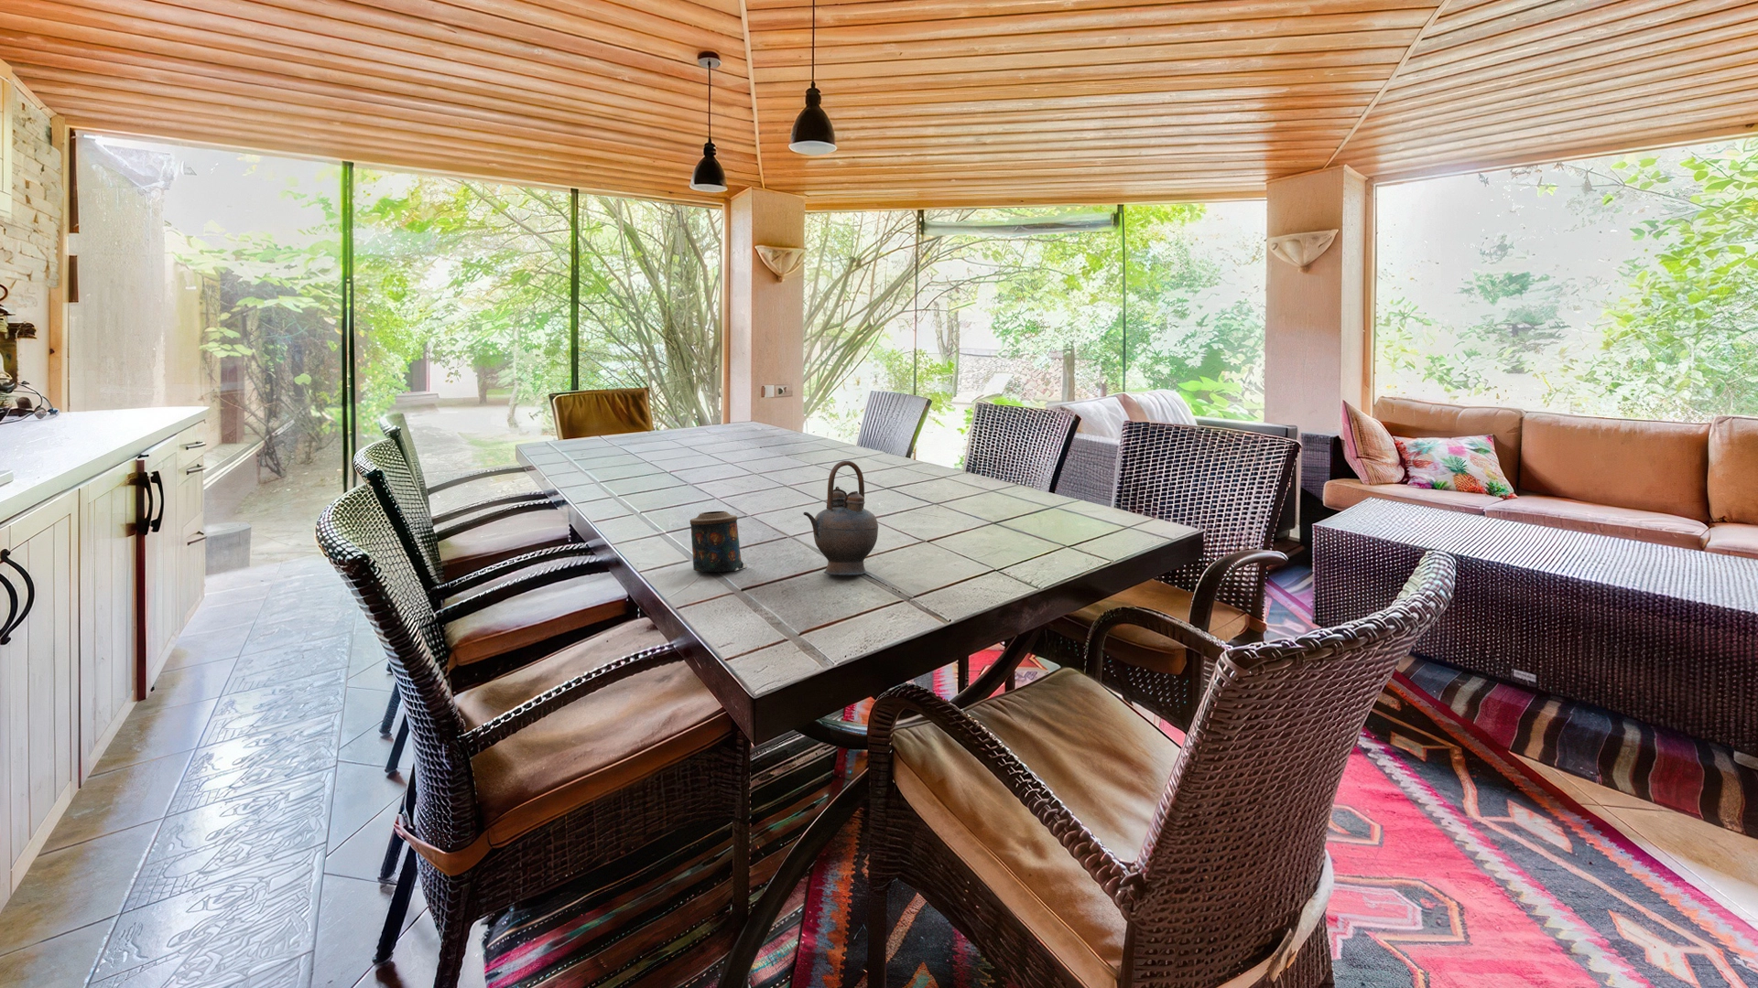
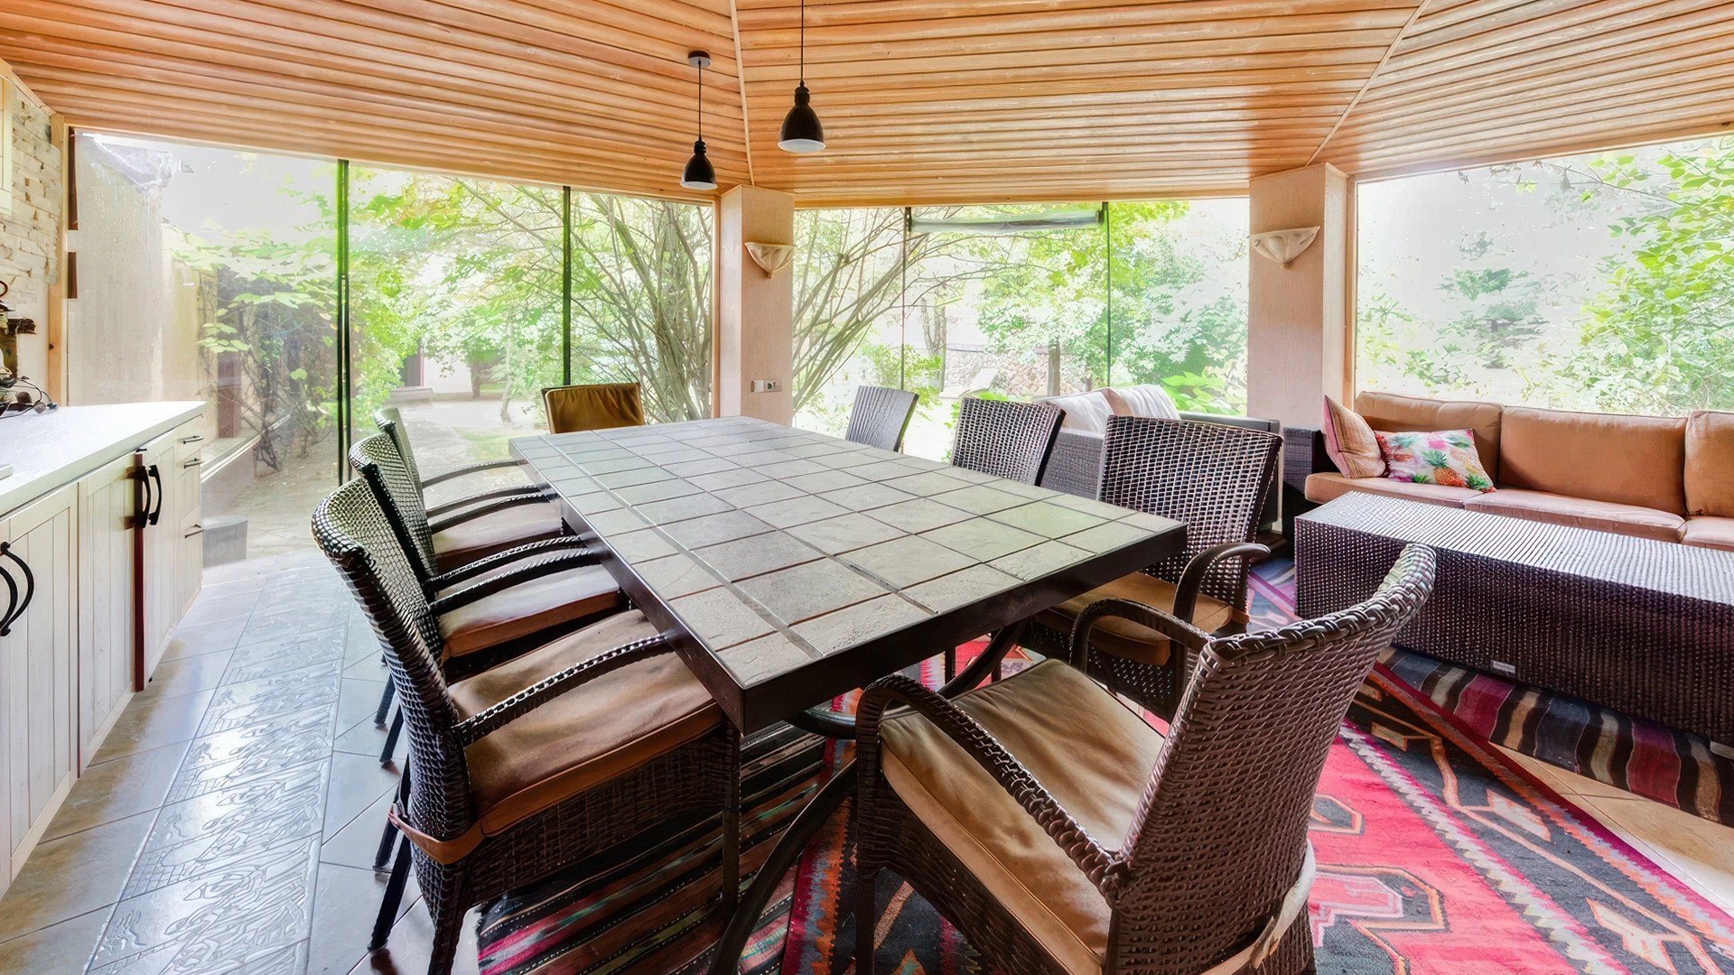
- teapot (839, 518)
- candle (718, 539)
